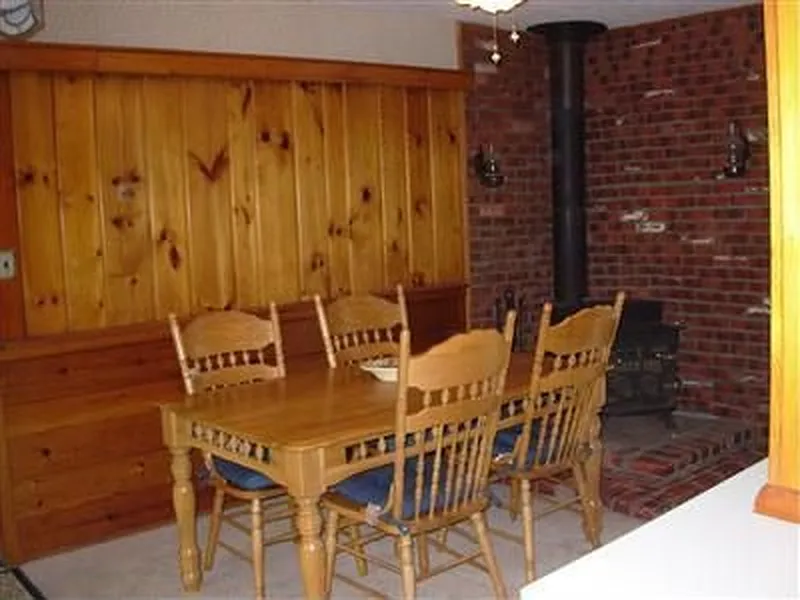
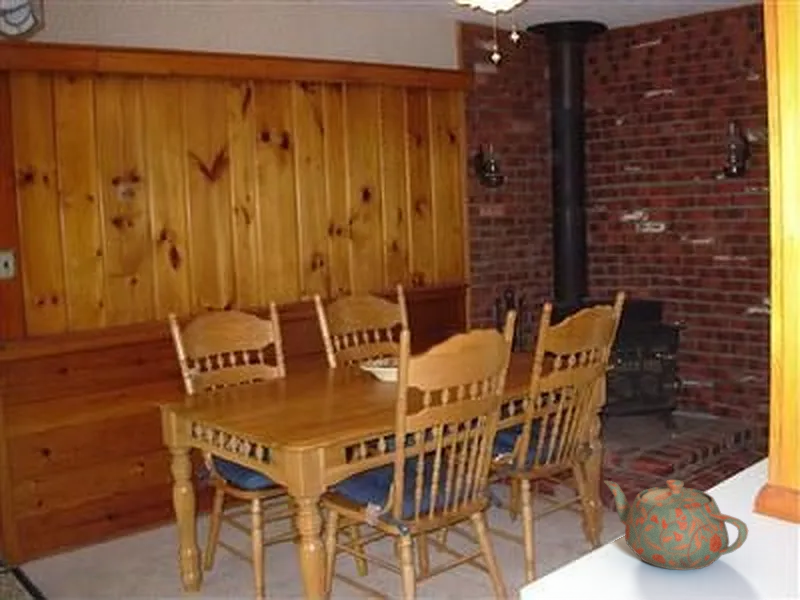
+ teapot (670, 518)
